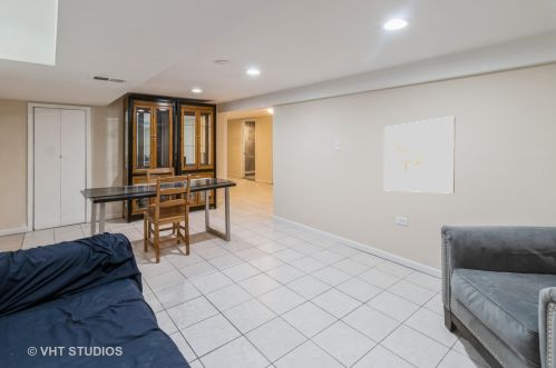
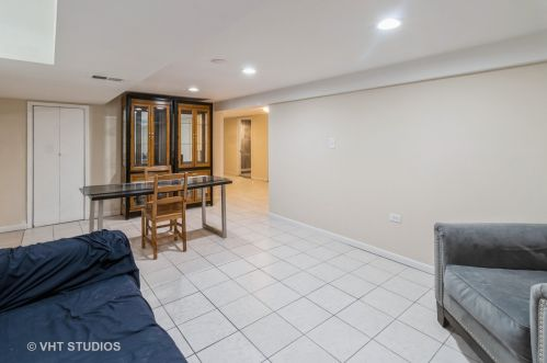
- wall art (416, 157)
